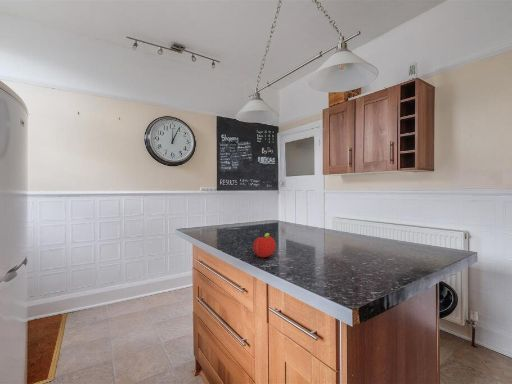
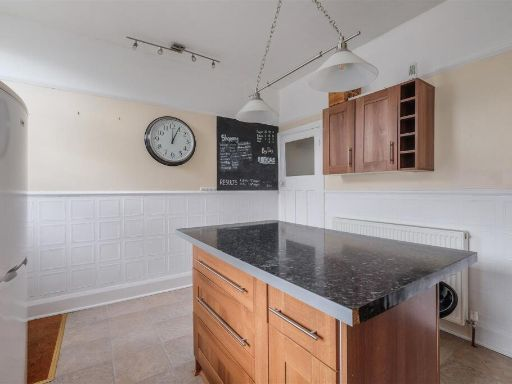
- fruit (264, 245)
